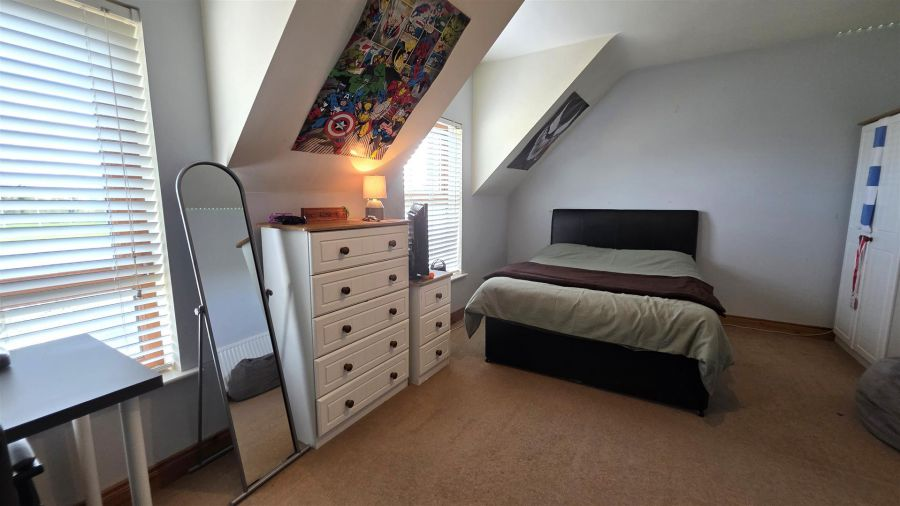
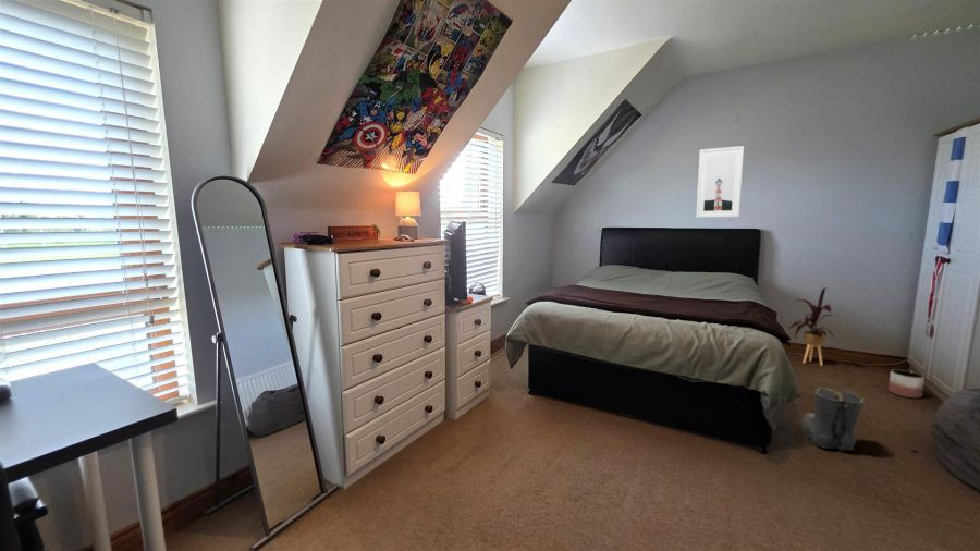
+ boots (831, 413)
+ planter (905, 383)
+ house plant (810, 325)
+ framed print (719, 183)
